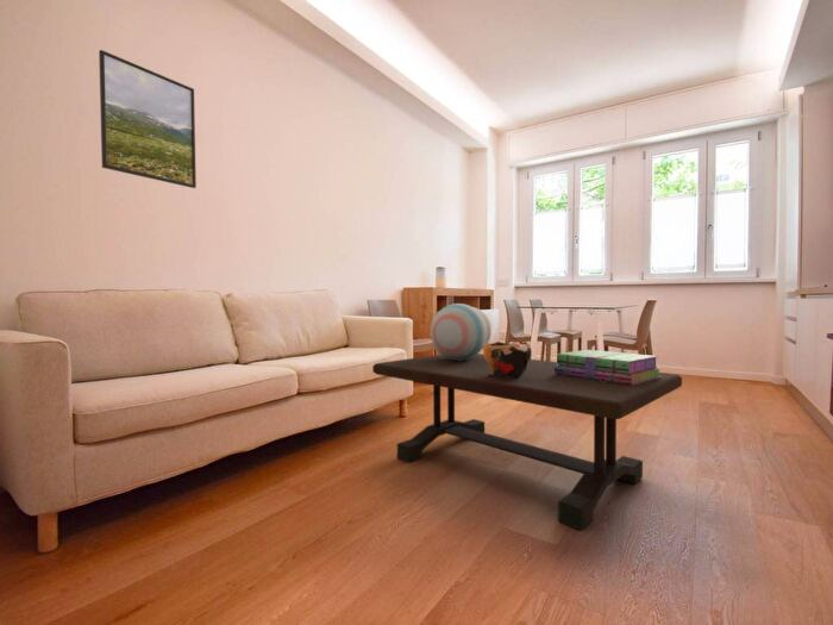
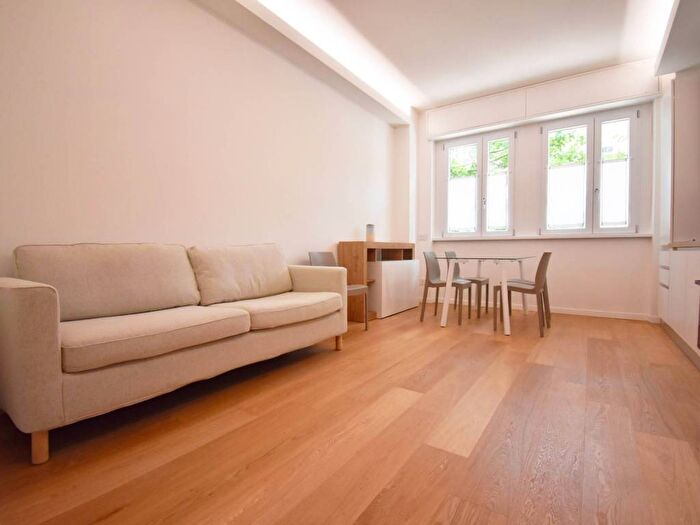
- coffee table (515, 400)
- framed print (151, 125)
- vase (458, 331)
- decorative bowl (507, 357)
- stack of books (606, 364)
